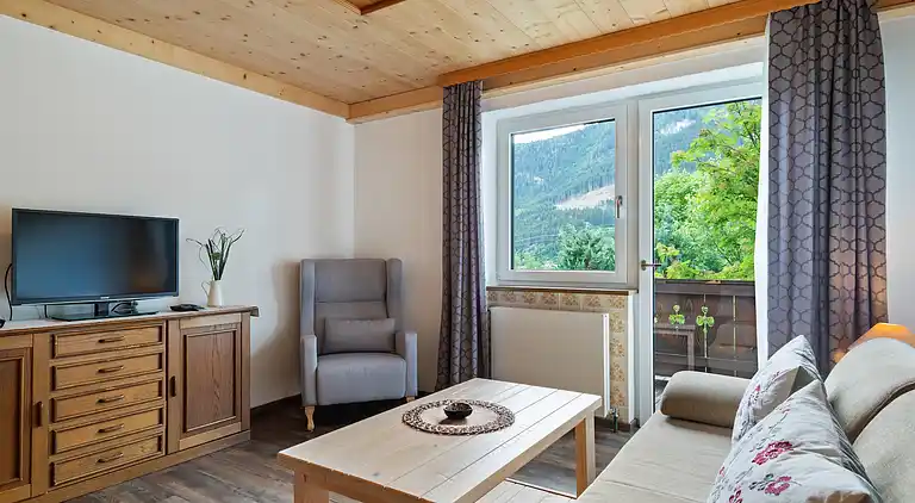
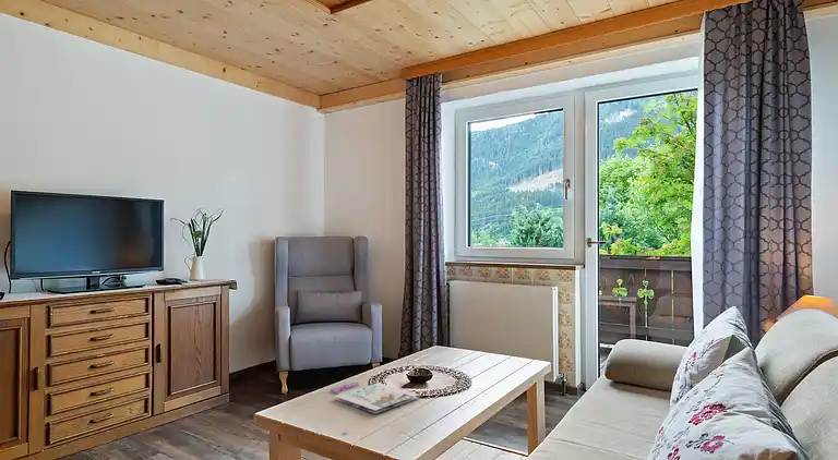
+ magazine (369, 394)
